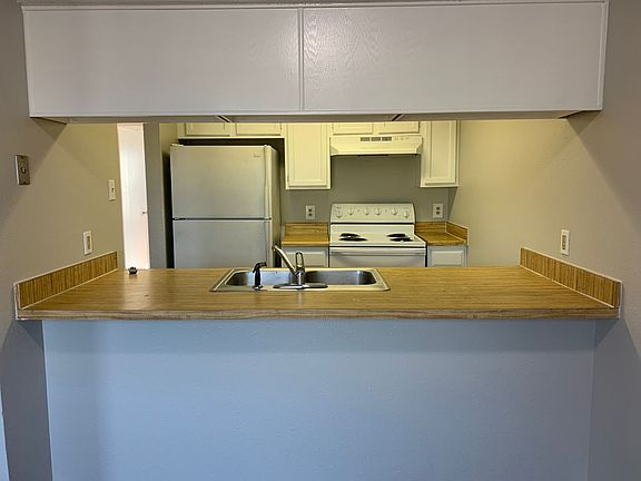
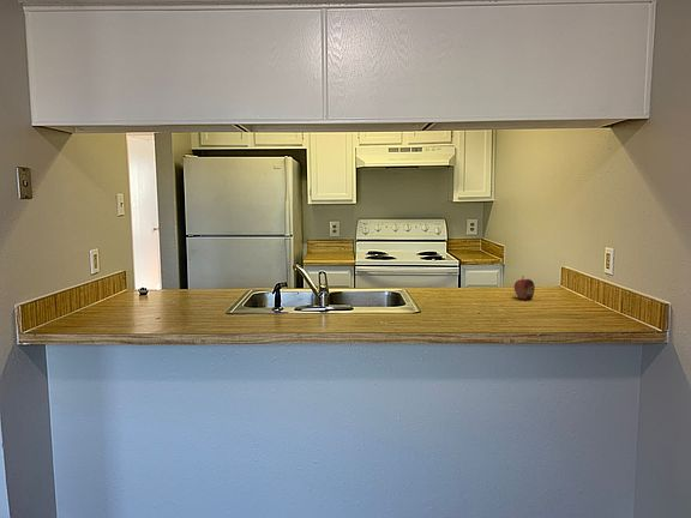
+ fruit (523, 287)
